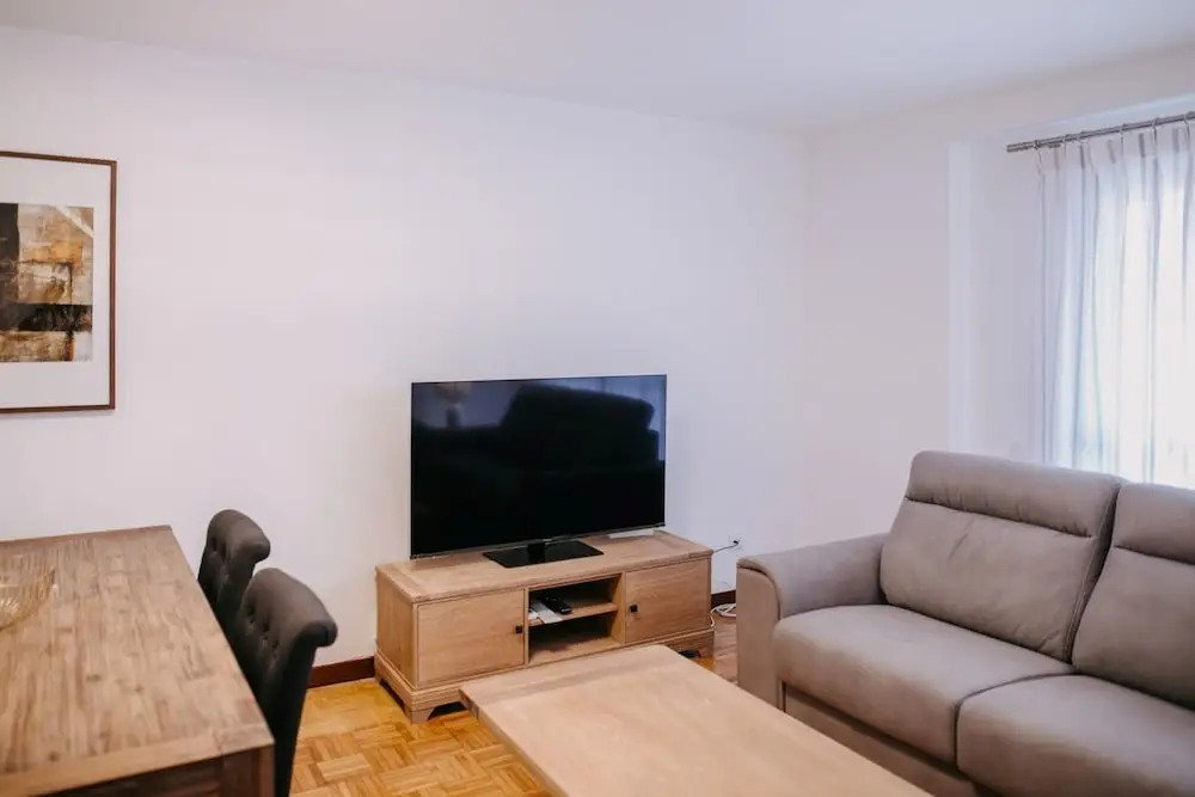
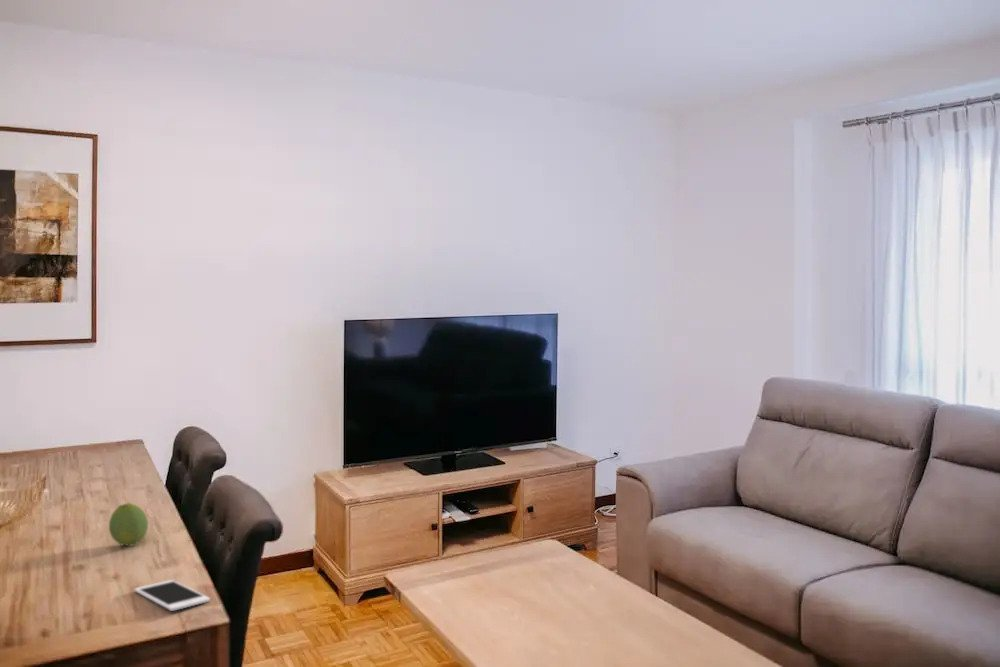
+ fruit (128, 524)
+ cell phone (171, 594)
